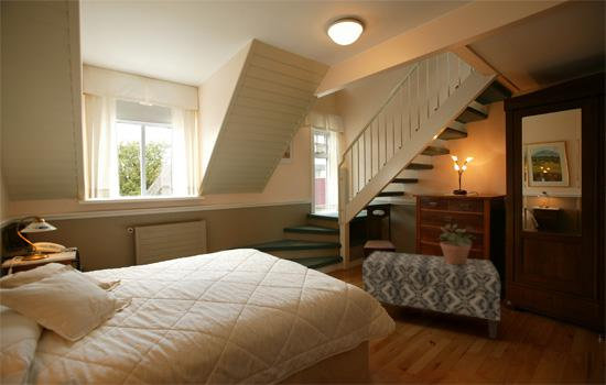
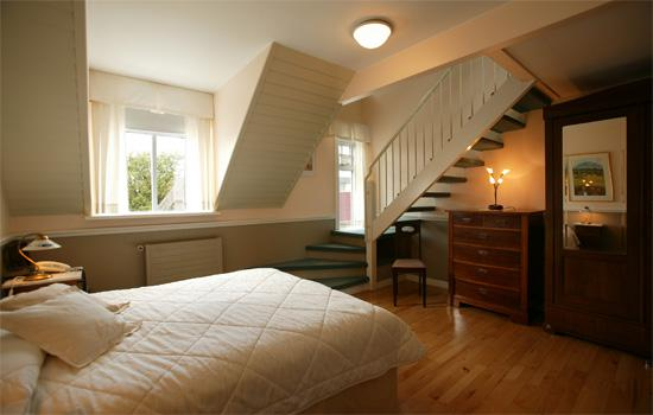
- bench (426, 288)
- potted plant (454, 244)
